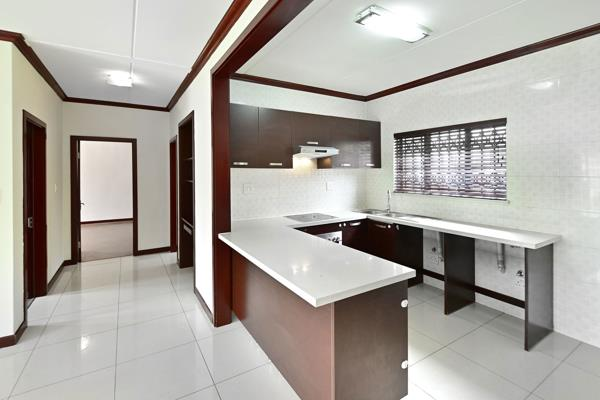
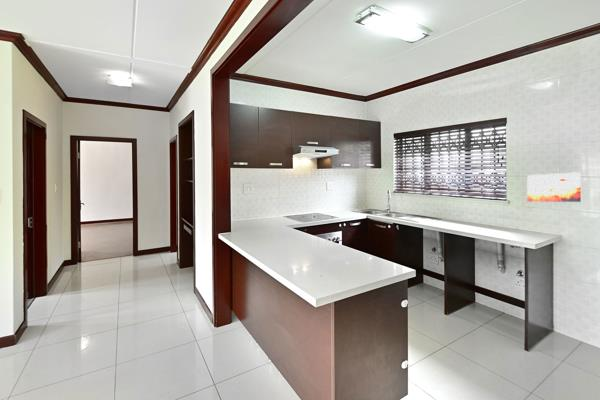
+ wall art (552, 187)
